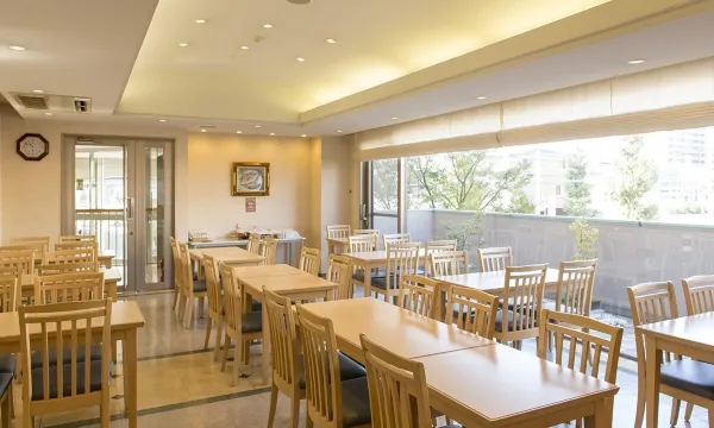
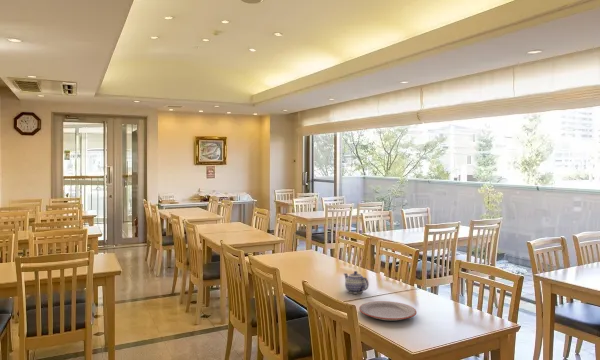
+ teapot (355, 281)
+ plate (387, 311)
